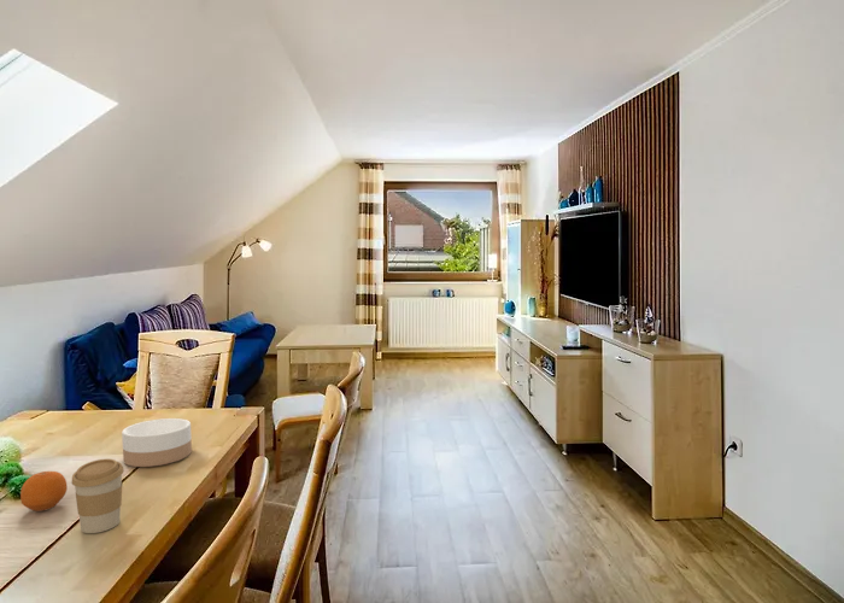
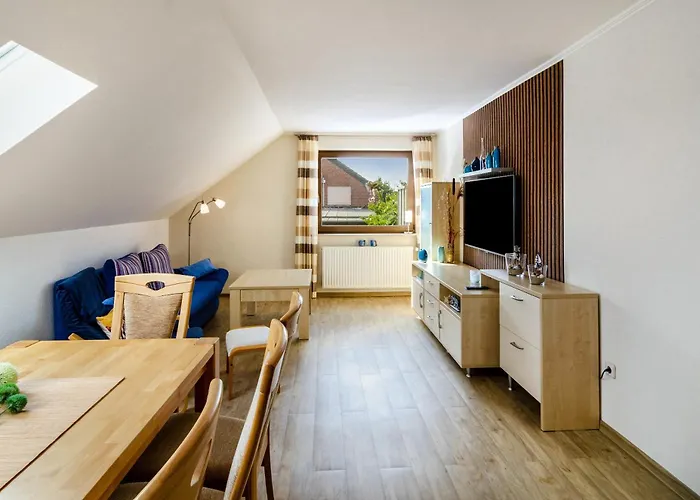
- bowl (157, 440)
- fruit (43, 491)
- coffee cup (99, 494)
